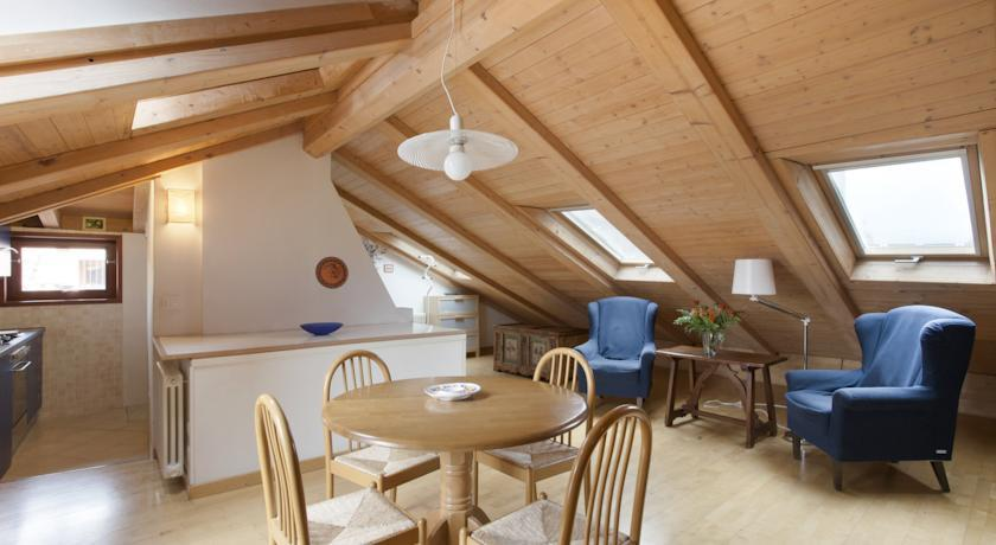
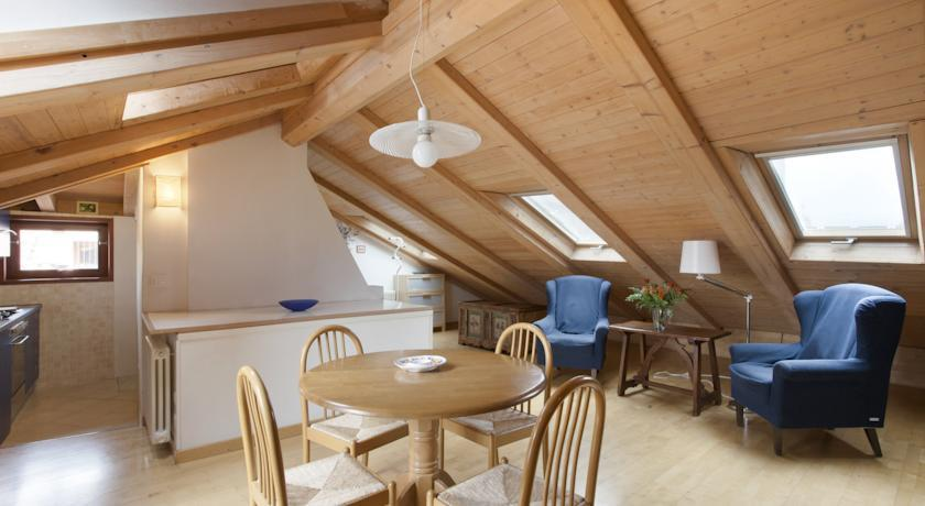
- decorative plate (332, 272)
